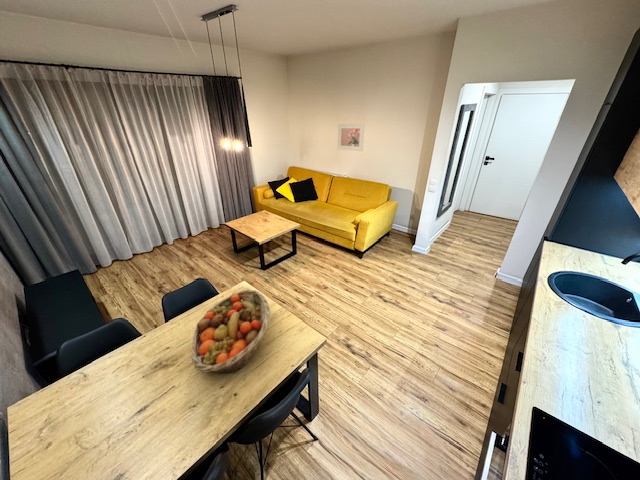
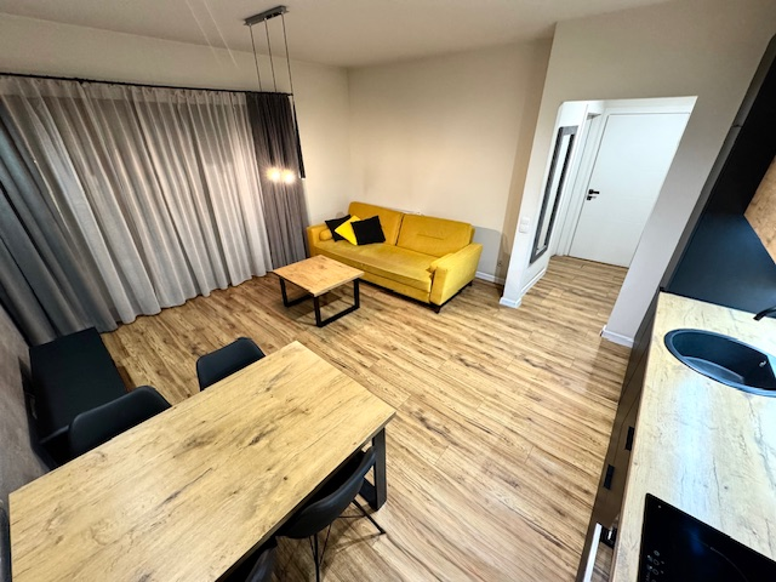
- fruit basket (232, 329)
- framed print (350, 137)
